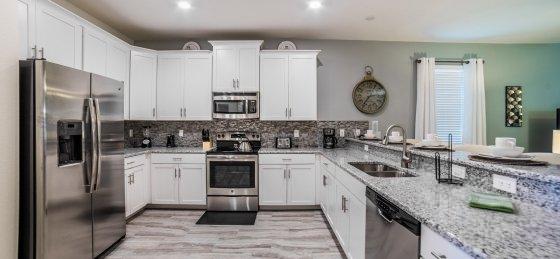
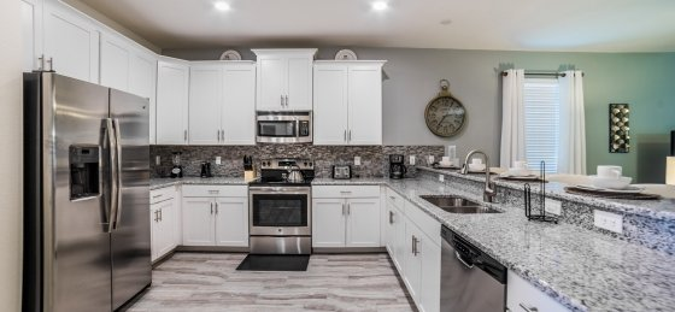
- dish towel (489, 200)
